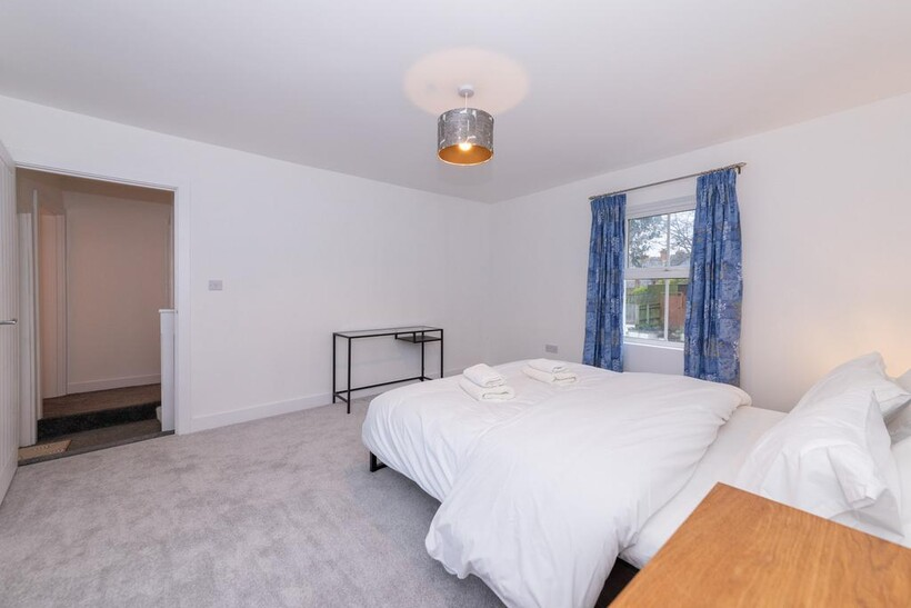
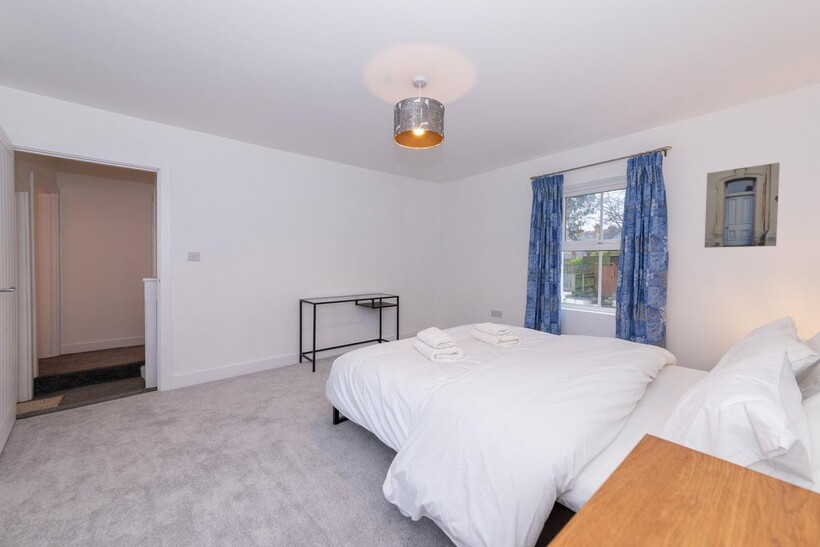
+ wall art (739, 207)
